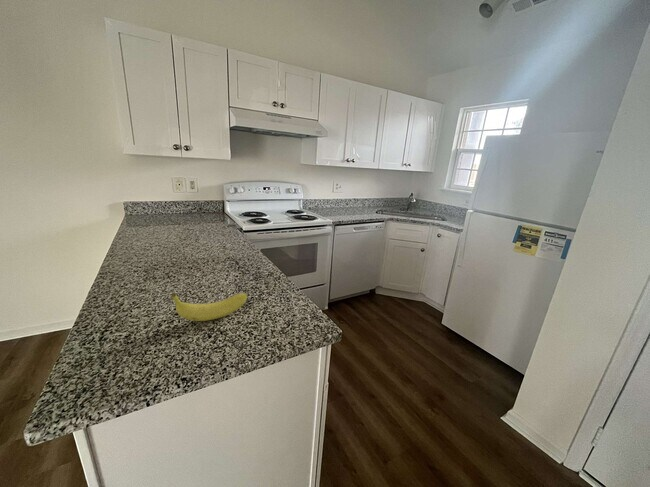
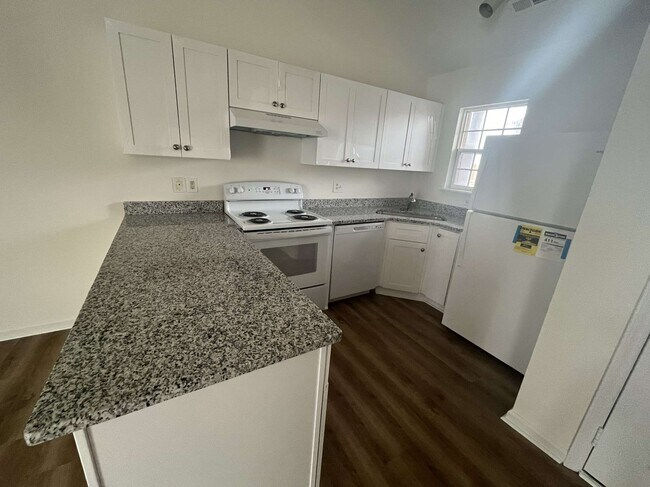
- fruit (212, 303)
